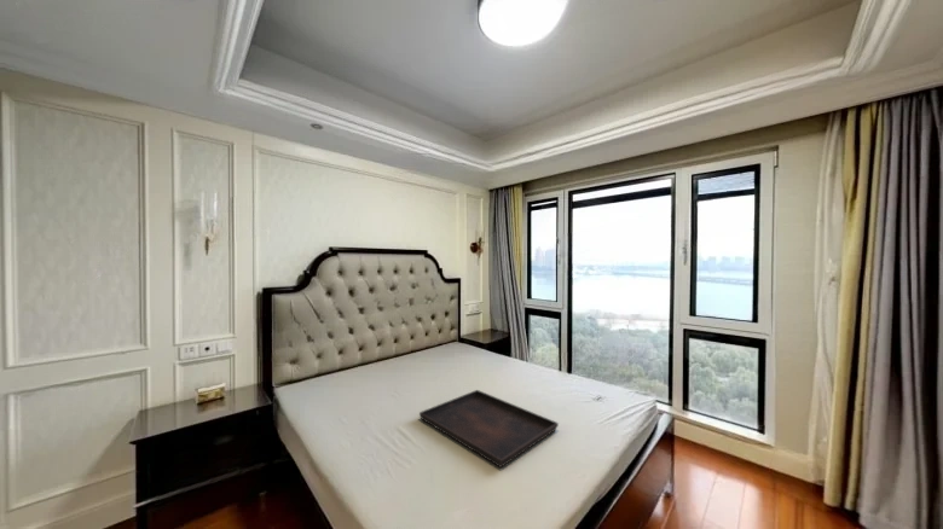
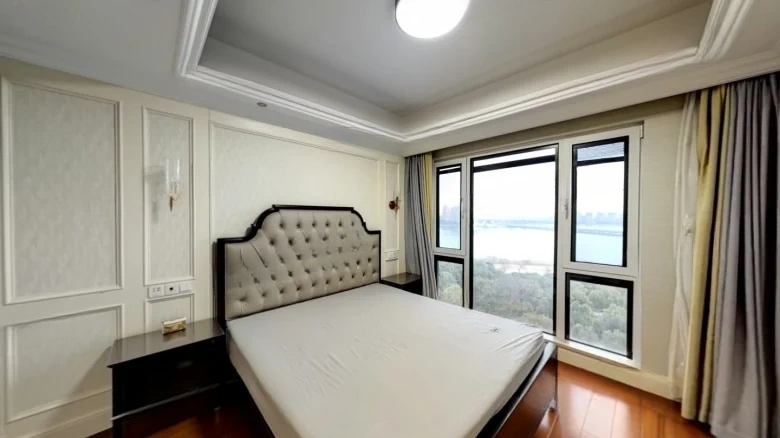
- serving tray (486, 420)
